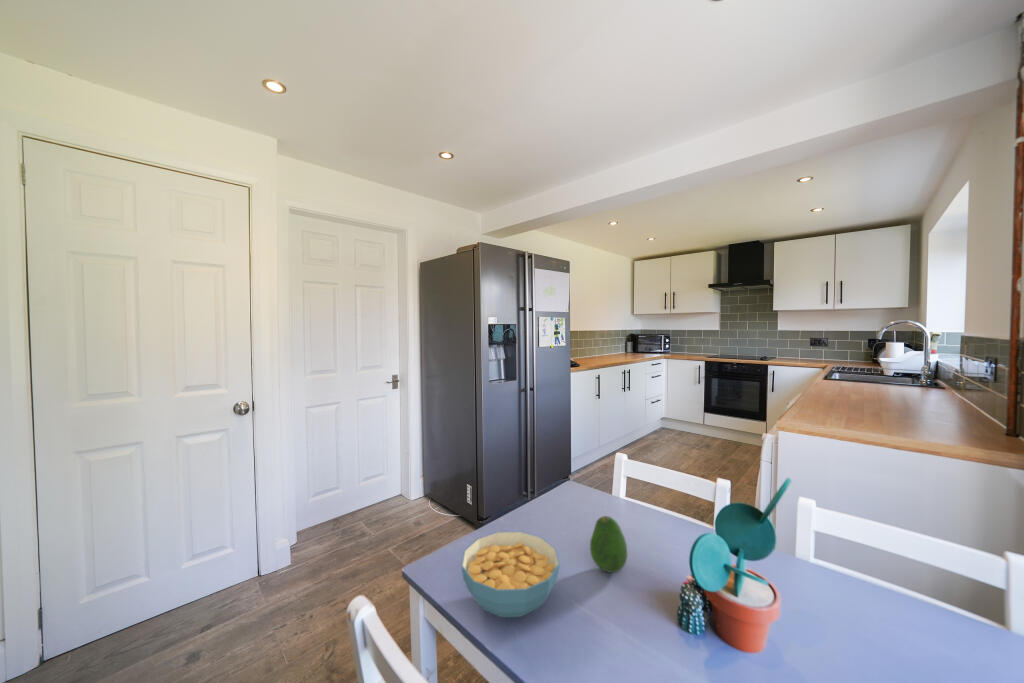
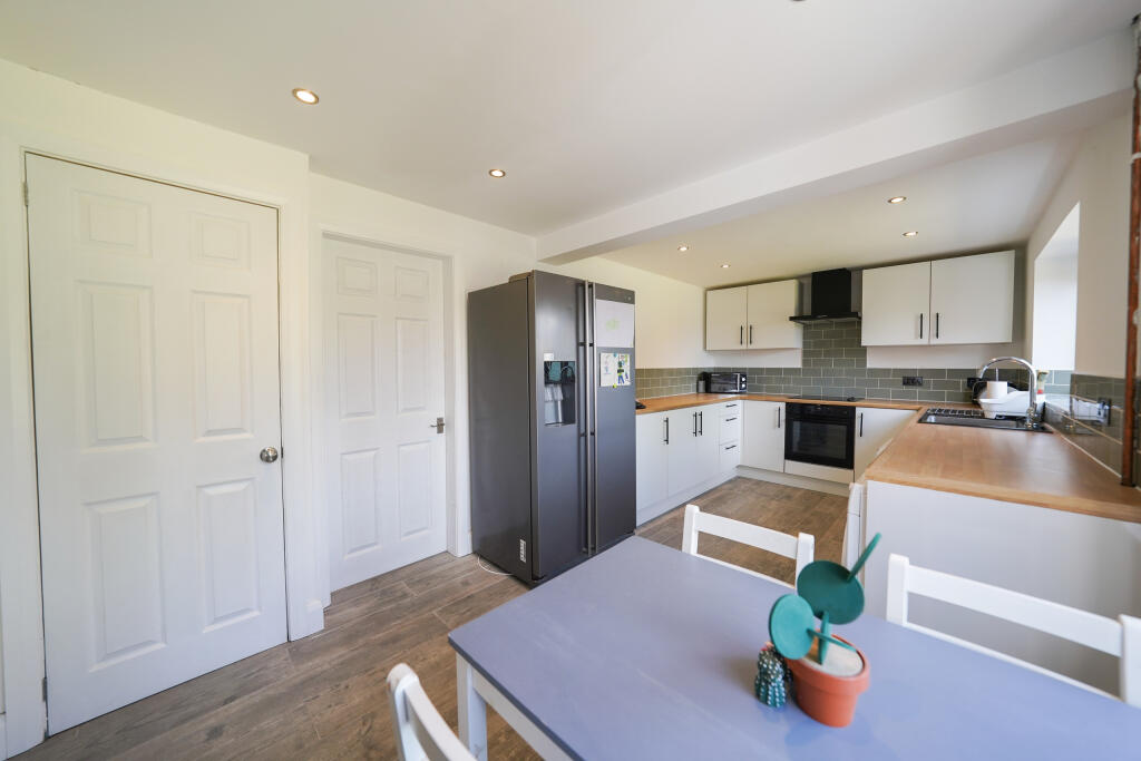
- fruit (608, 544)
- cereal bowl (510, 580)
